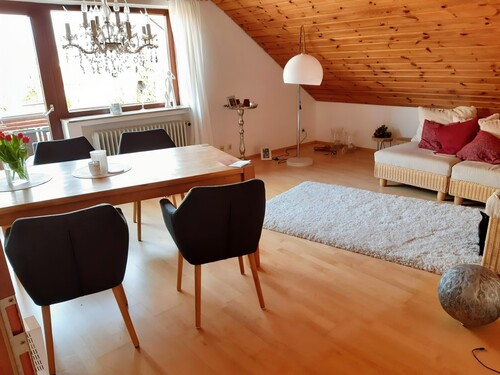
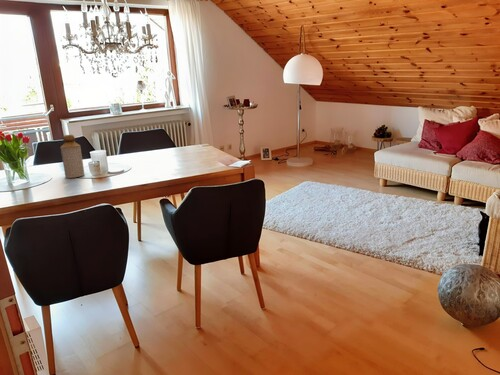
+ bottle (71, 155)
